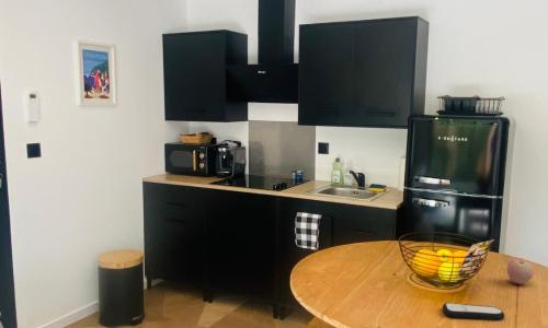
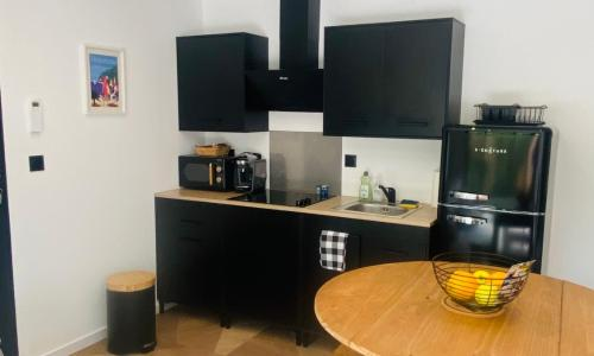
- remote control (472, 311)
- apple (520, 271)
